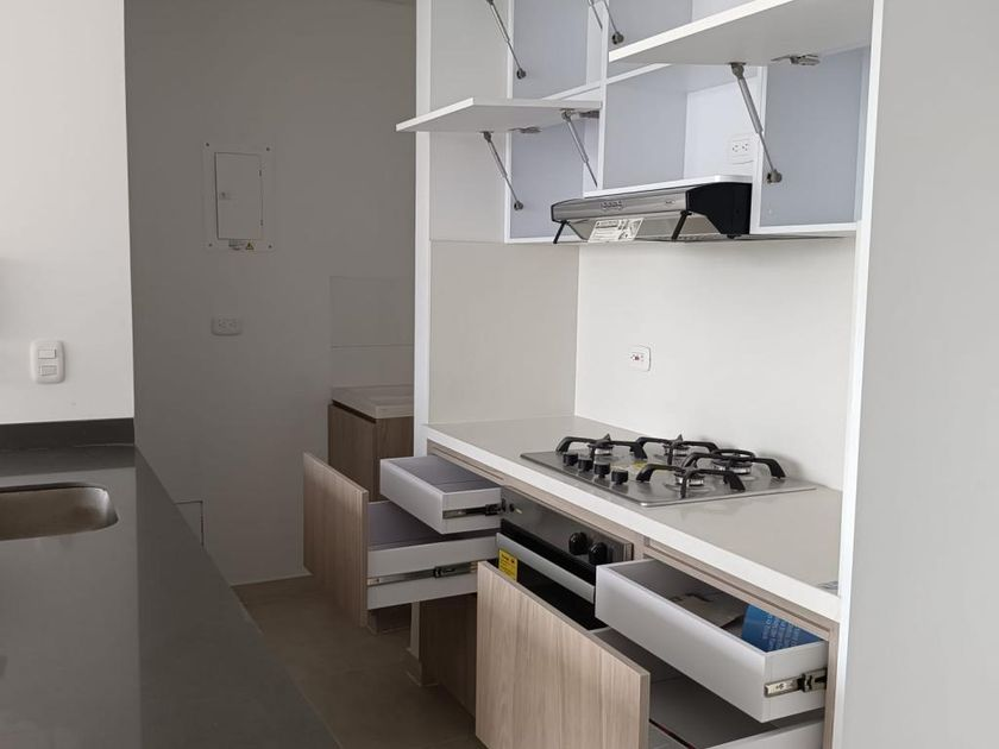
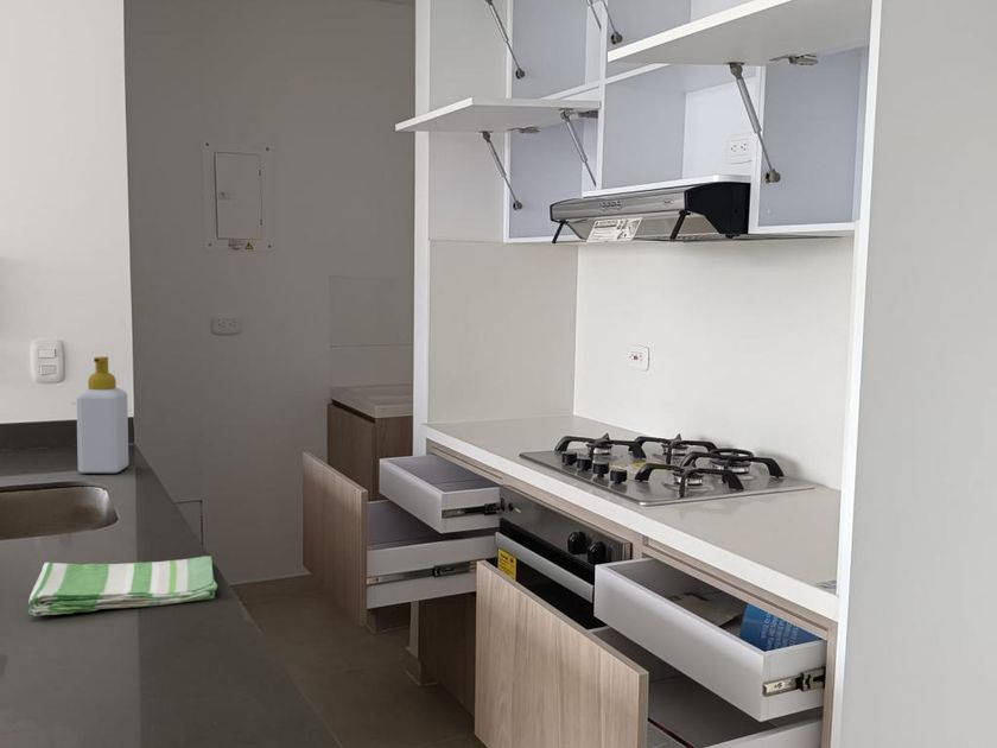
+ soap bottle (102, 413)
+ dish towel (127, 579)
